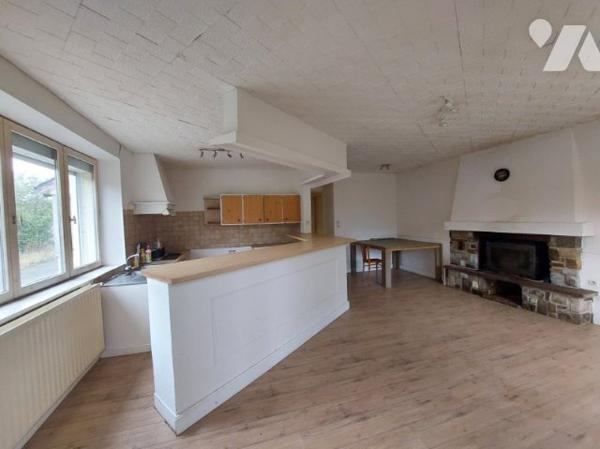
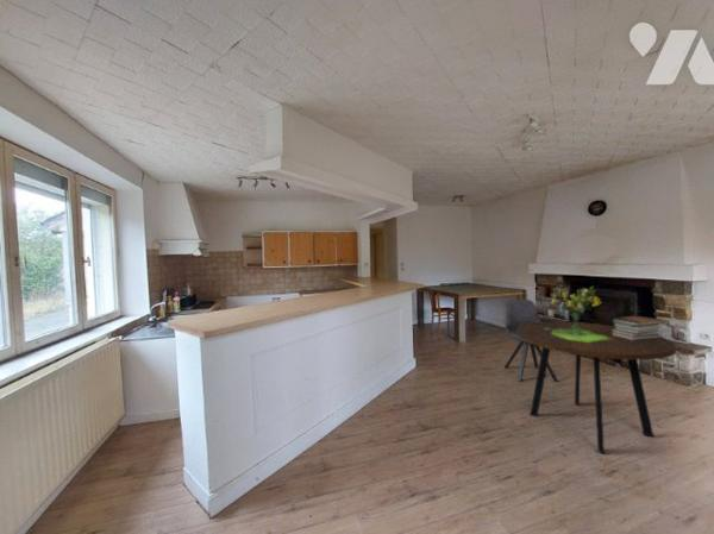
+ book stack (637, 327)
+ chair (527, 341)
+ dining table (594, 379)
+ bouquet (571, 308)
